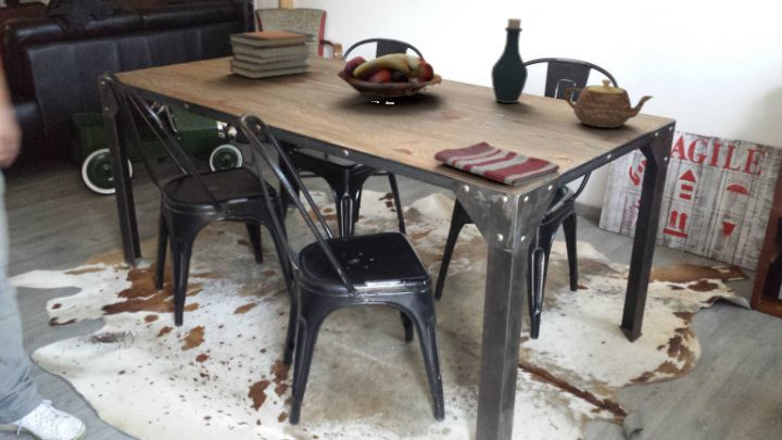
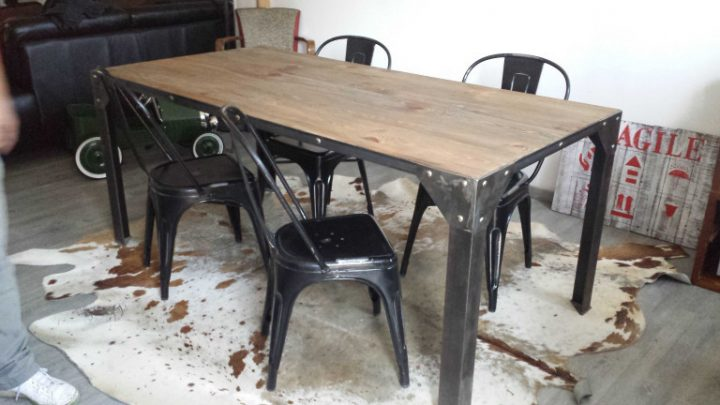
- dish towel (496, 162)
- teapot (606, 102)
- bottle (510, 61)
- fruit basket (392, 74)
- book stack (273, 53)
